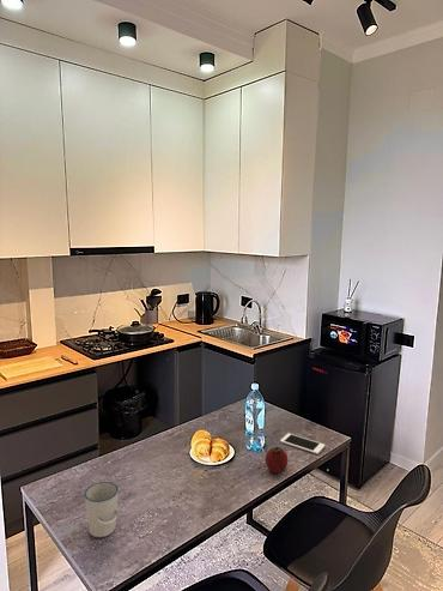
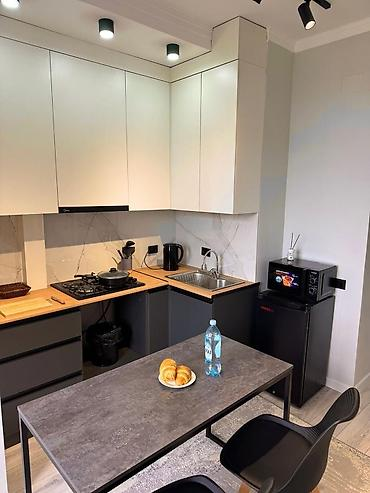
- fruit (275, 458)
- cell phone (302, 442)
- cup (102, 512)
